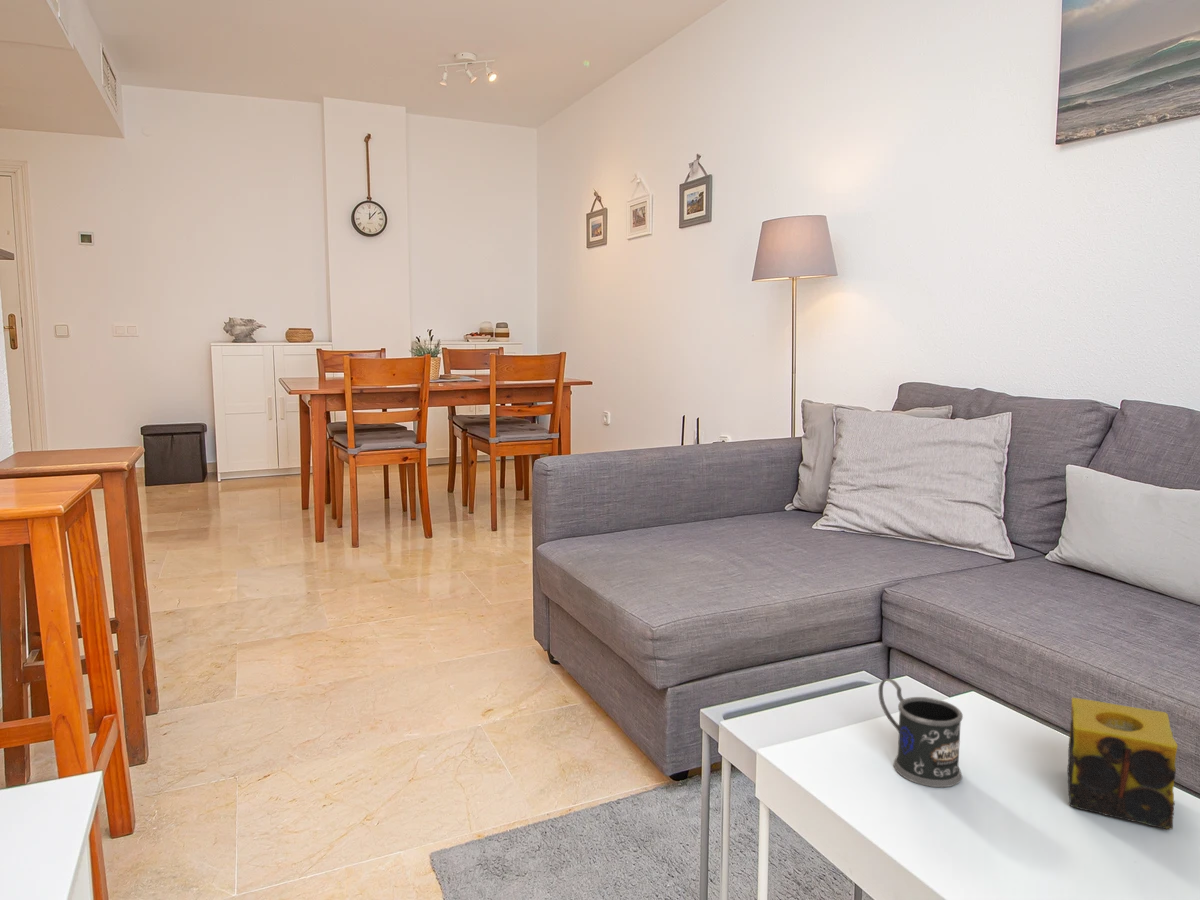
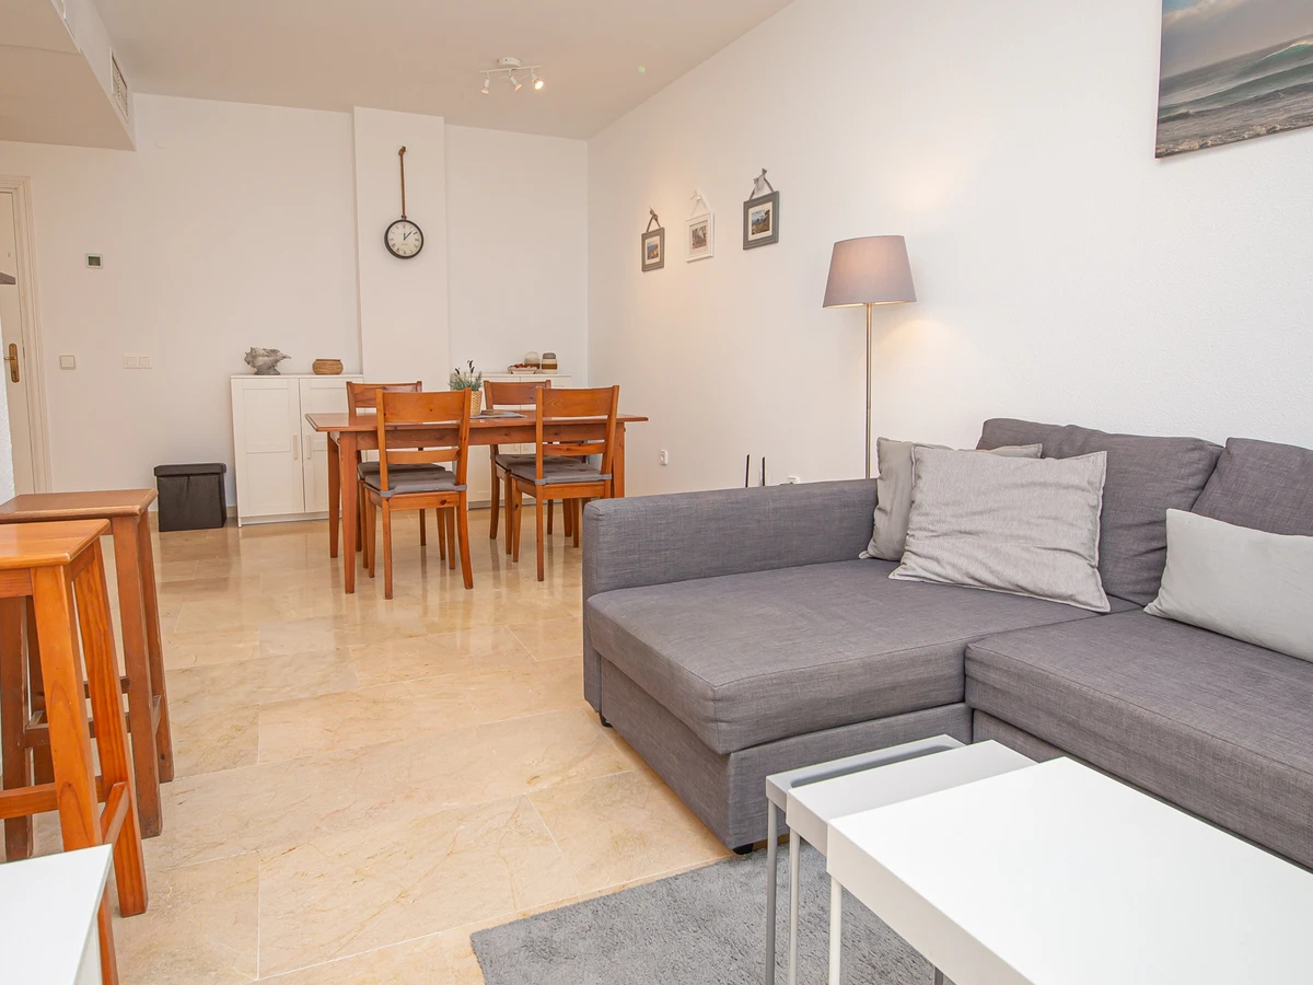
- candle (1119, 759)
- mug (915, 727)
